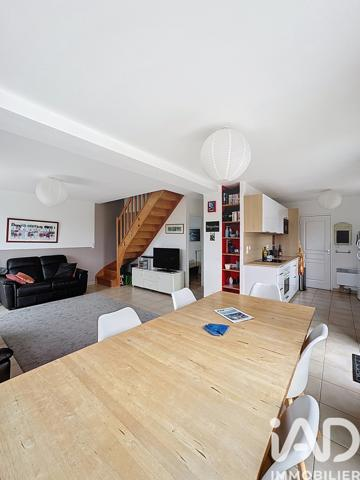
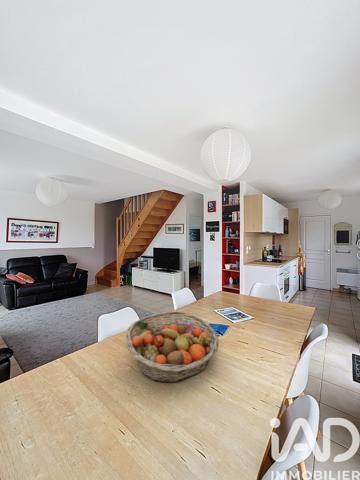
+ fruit basket (173, 342)
